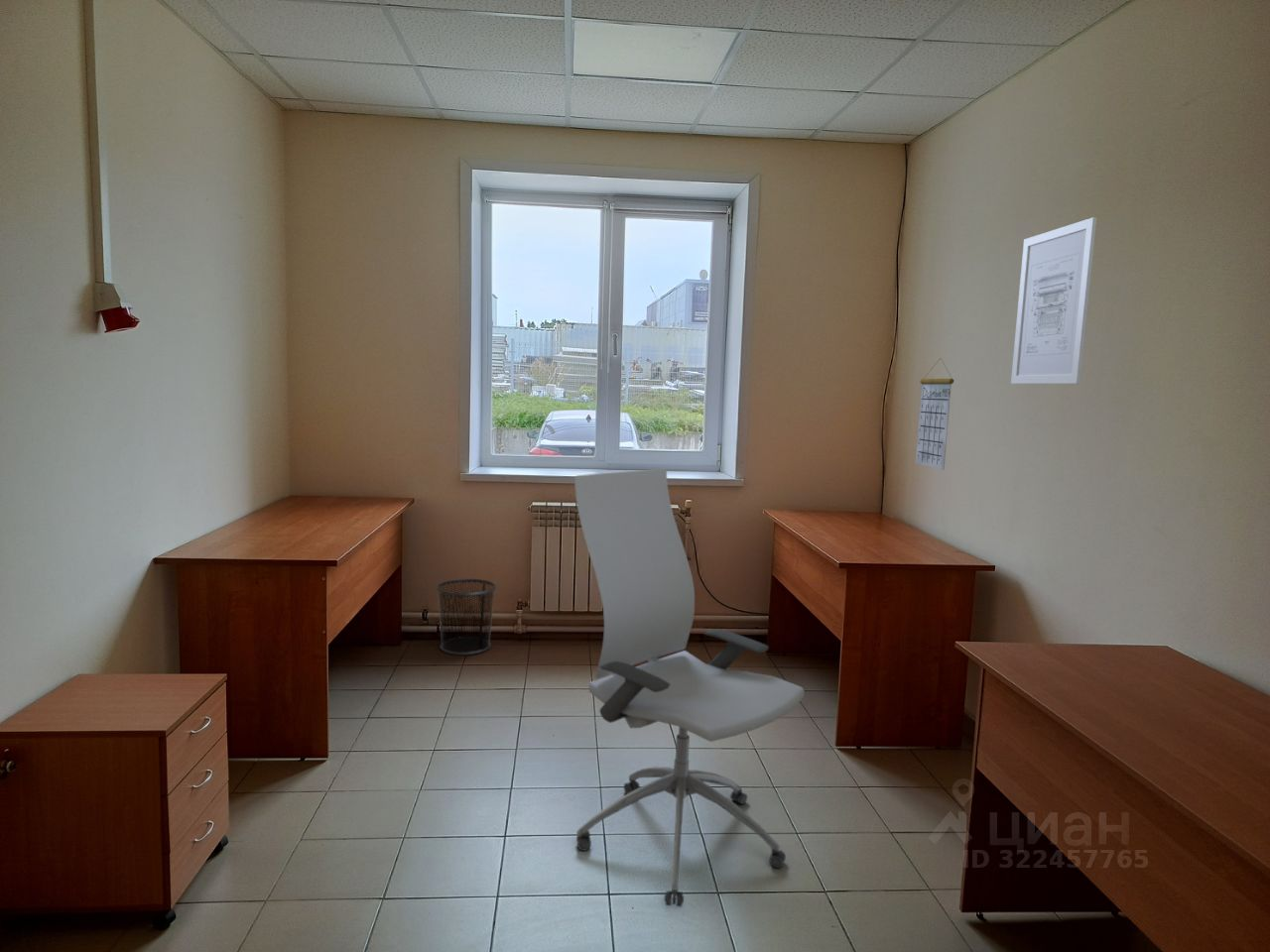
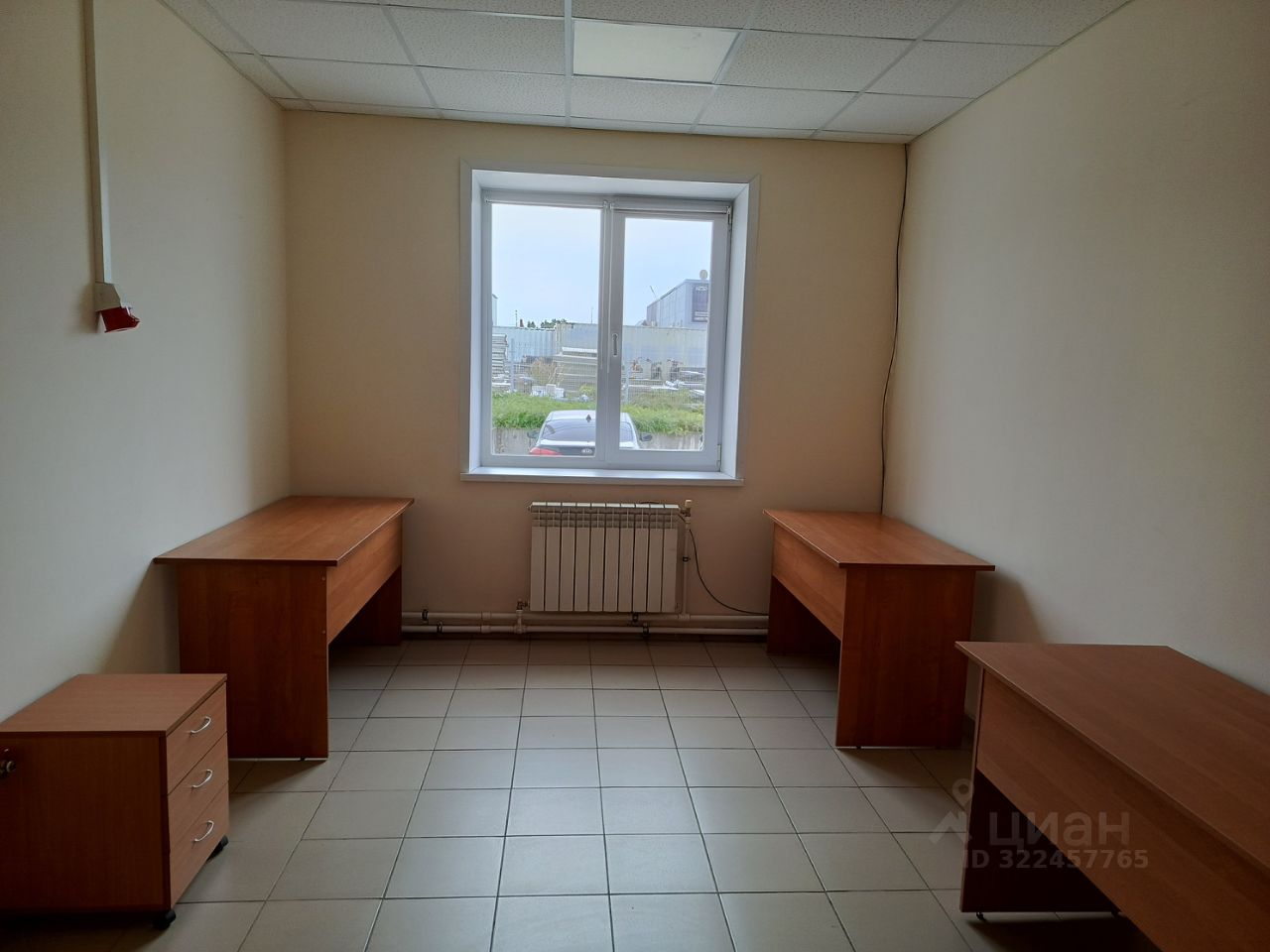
- waste bin (465, 616)
- wall art (1050, 306)
- office chair (685, 664)
- calendar (934, 413)
